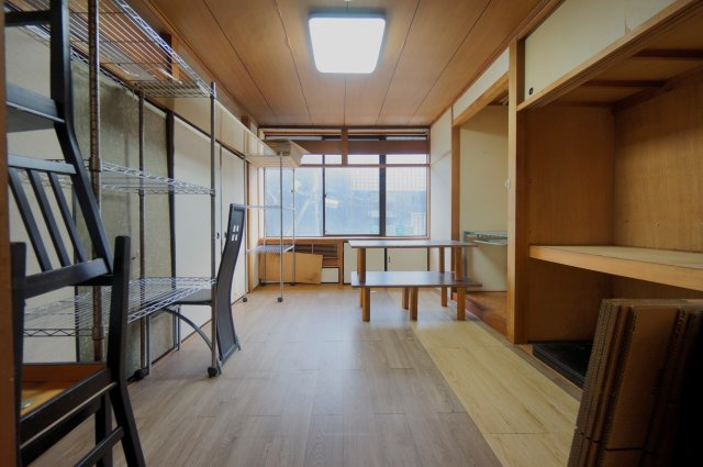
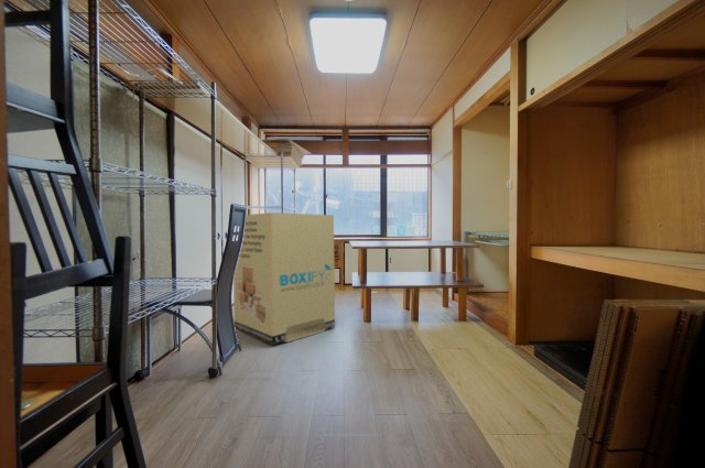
+ cardboard box (284, 271)
